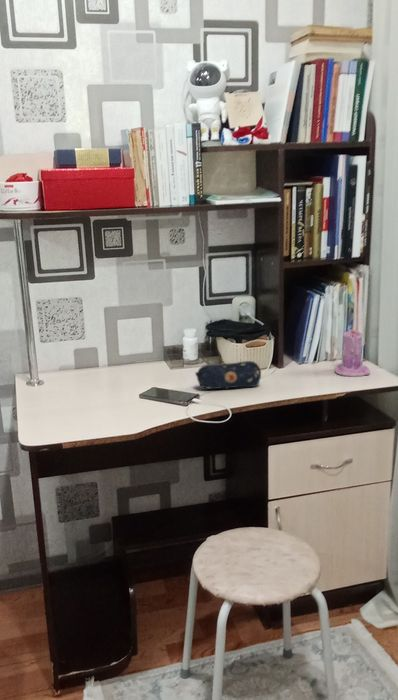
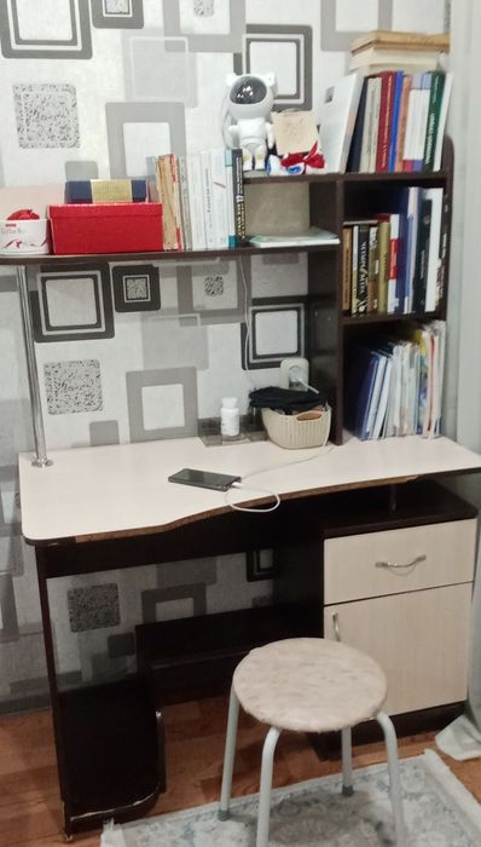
- candle (352, 348)
- pencil case (229, 375)
